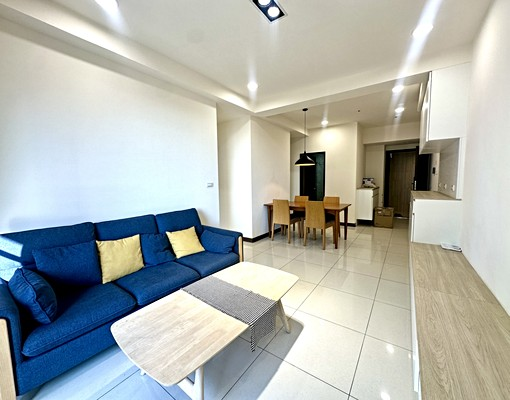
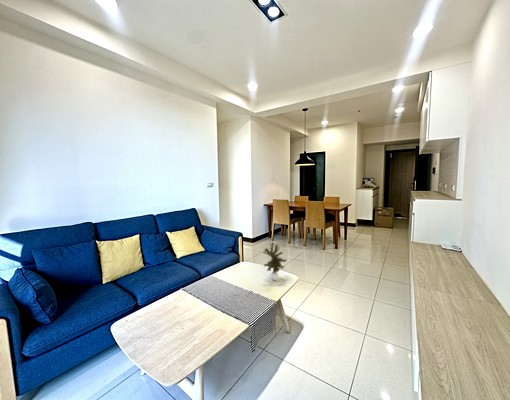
+ potted plant (273, 261)
